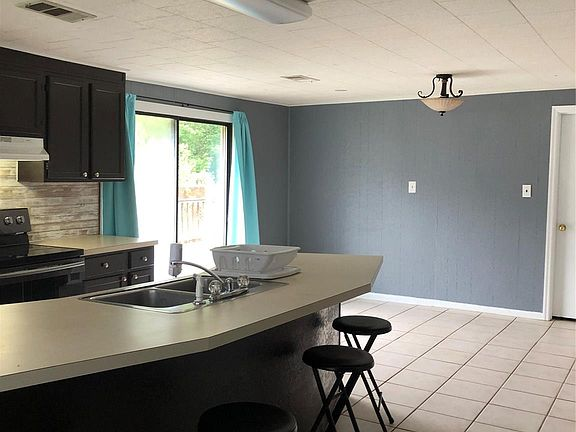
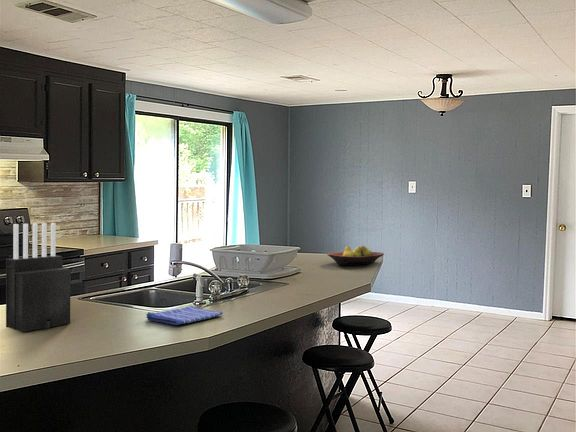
+ dish towel (184, 314)
+ fruit bowl (355, 254)
+ knife block (40, 275)
